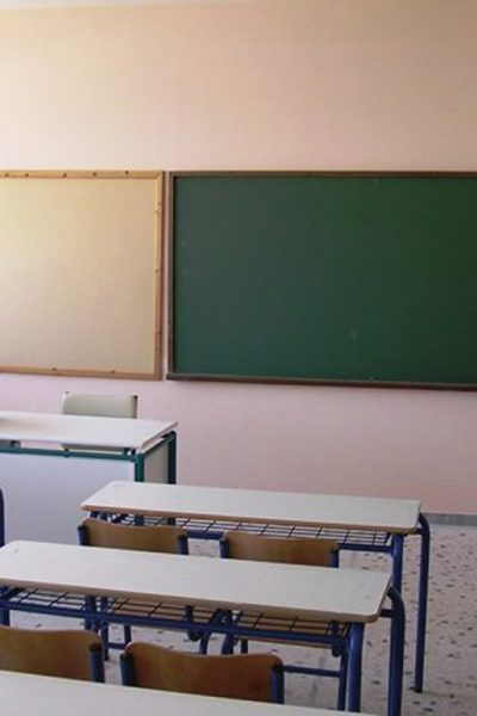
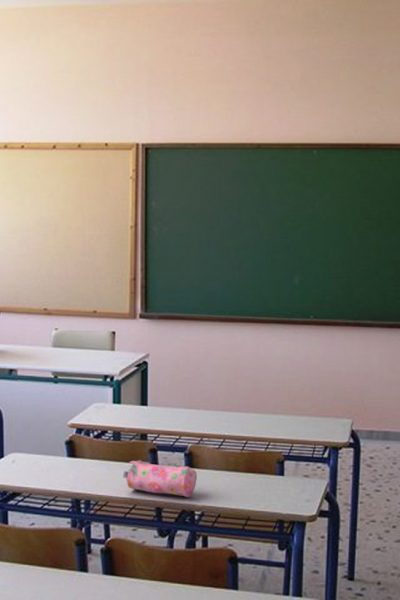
+ pencil case (160, 478)
